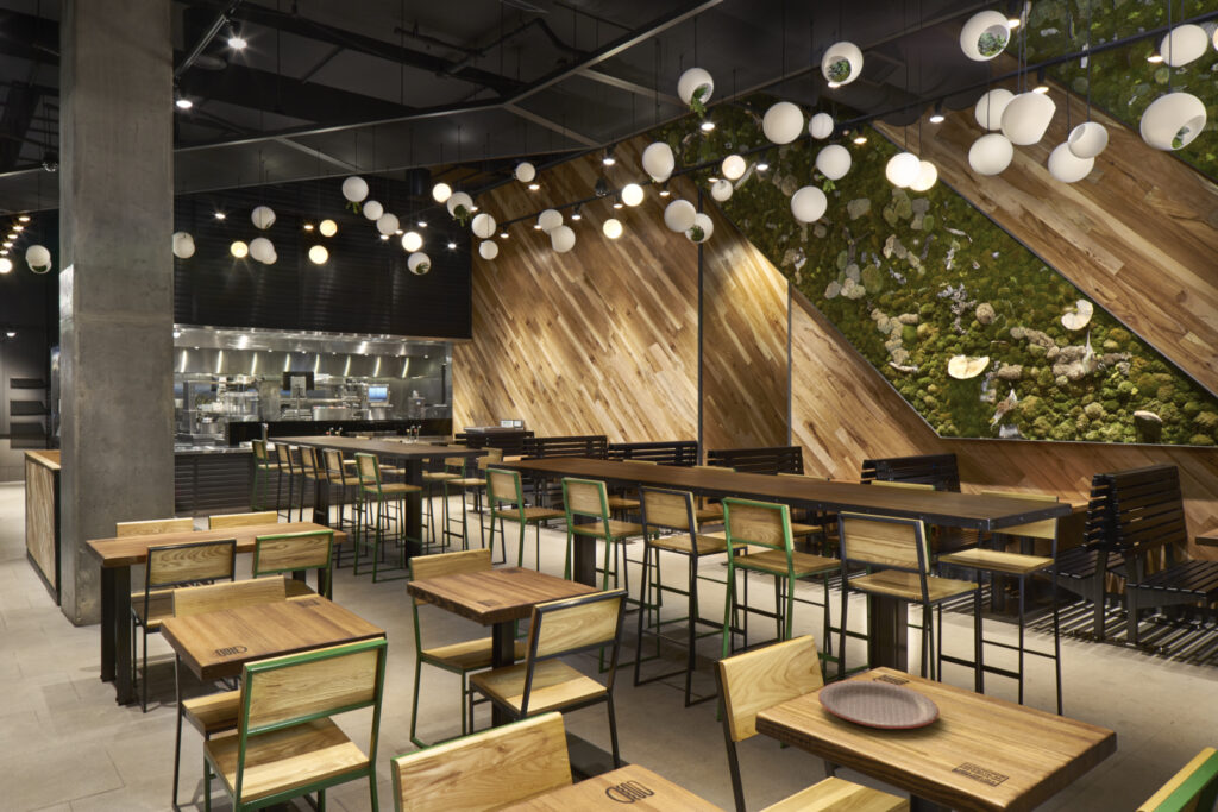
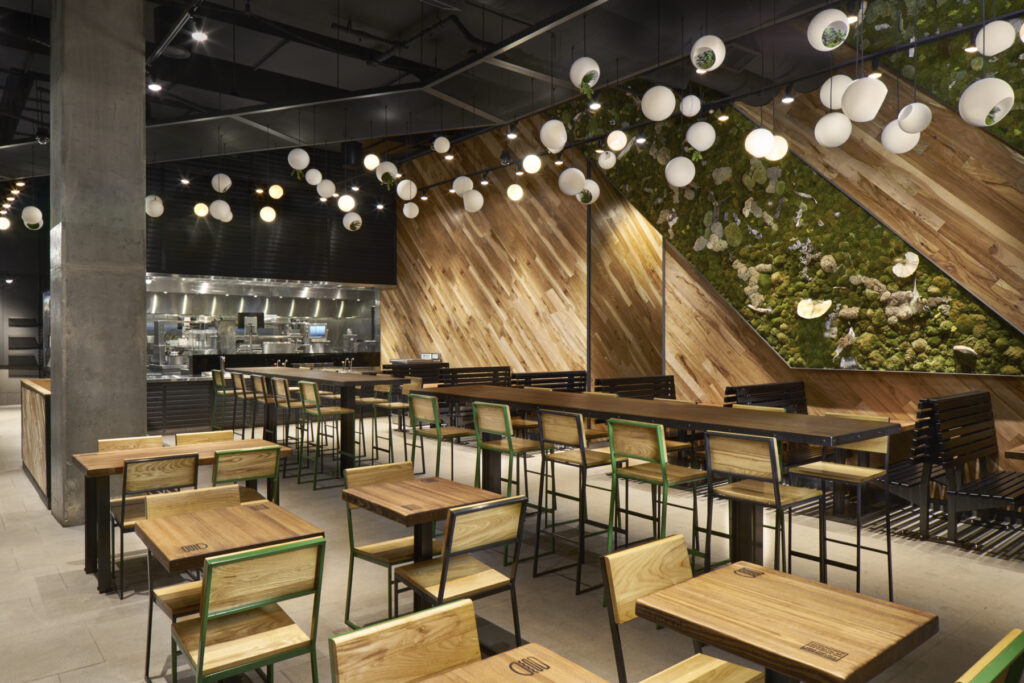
- plate (877, 706)
